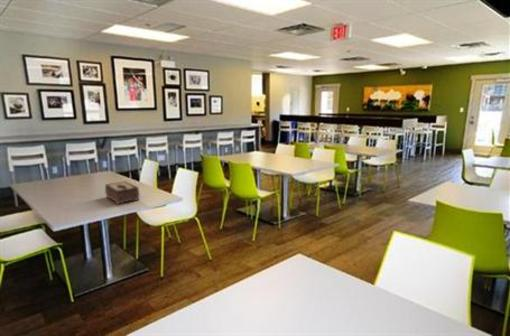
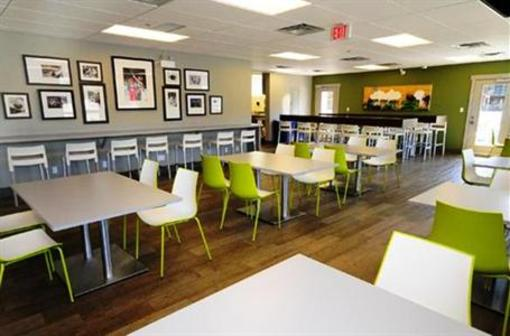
- tissue box (122, 192)
